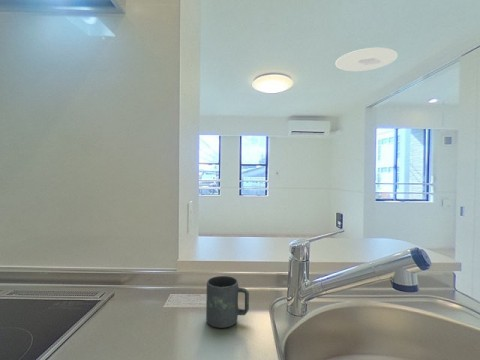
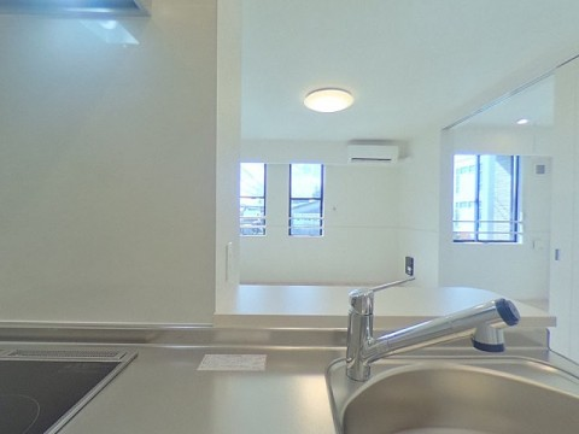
- ceiling light (365, 57)
- mug (227, 301)
